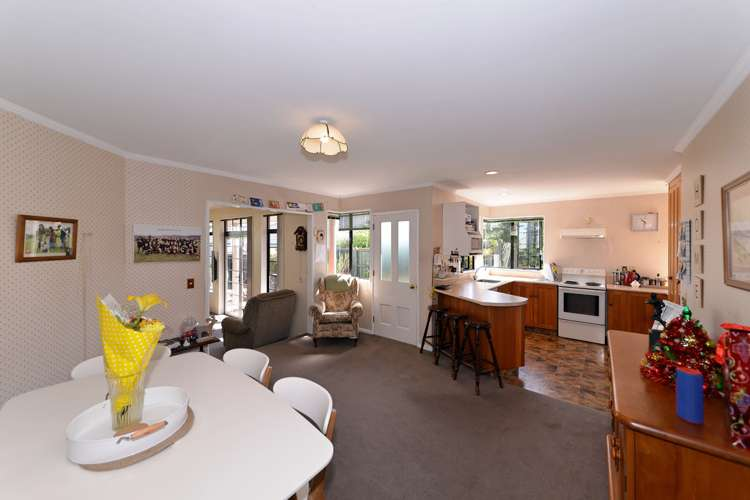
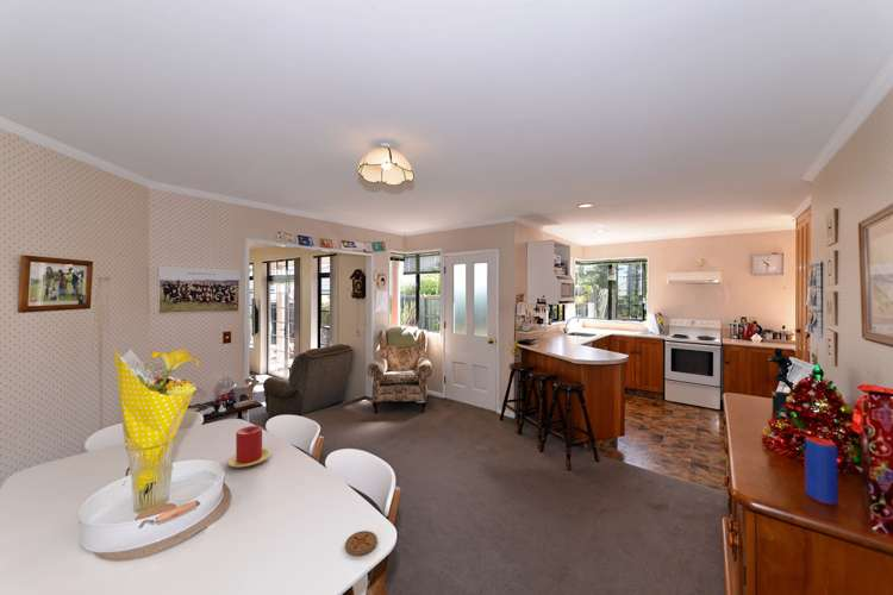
+ candle (249, 445)
+ coaster (361, 541)
